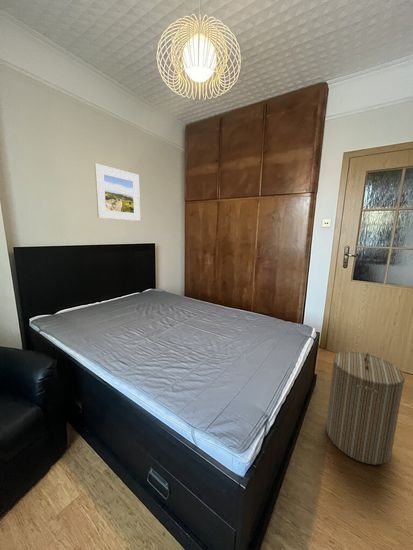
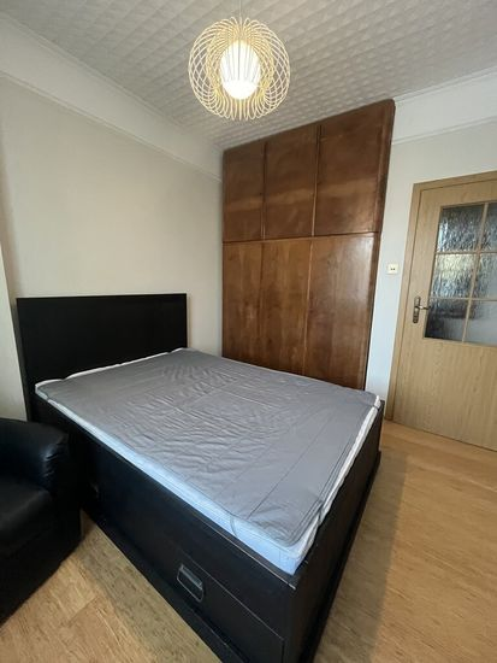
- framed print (119, 195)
- laundry hamper (362, 397)
